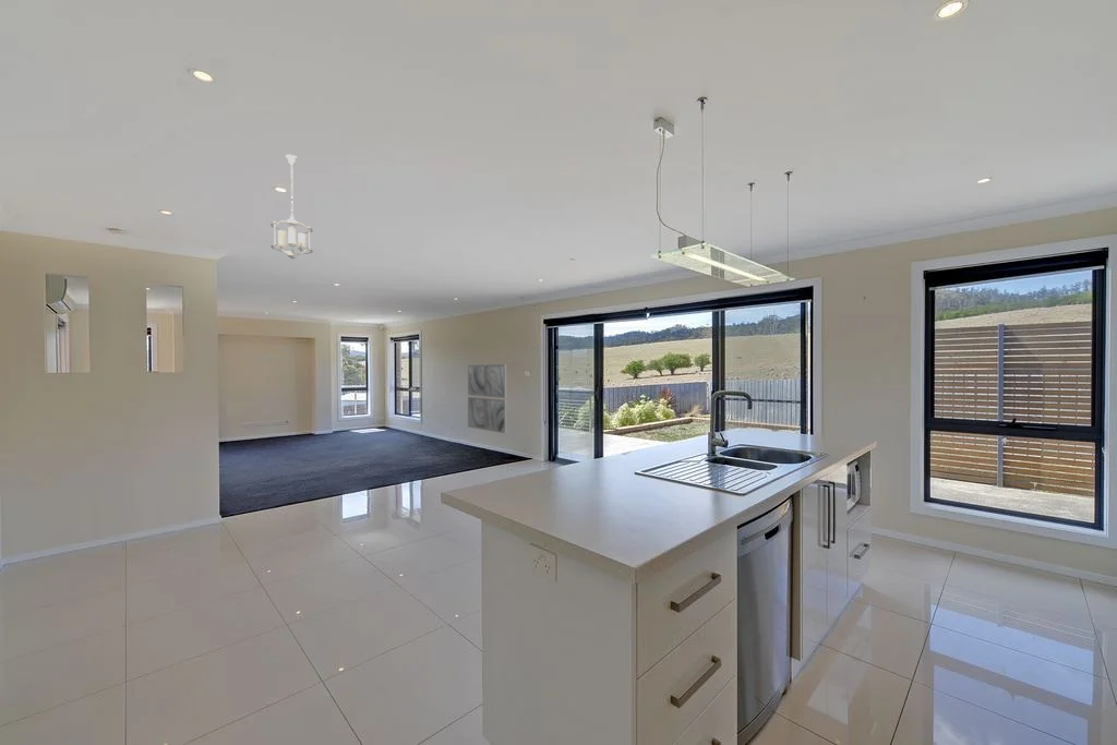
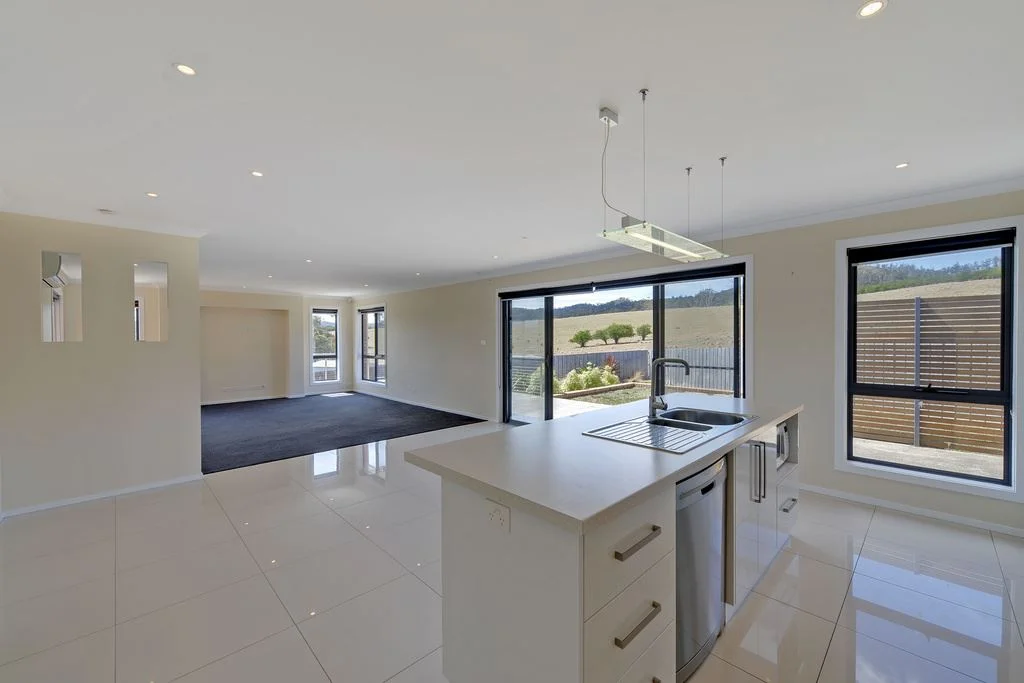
- pendant light (291, 207)
- wall art (485, 398)
